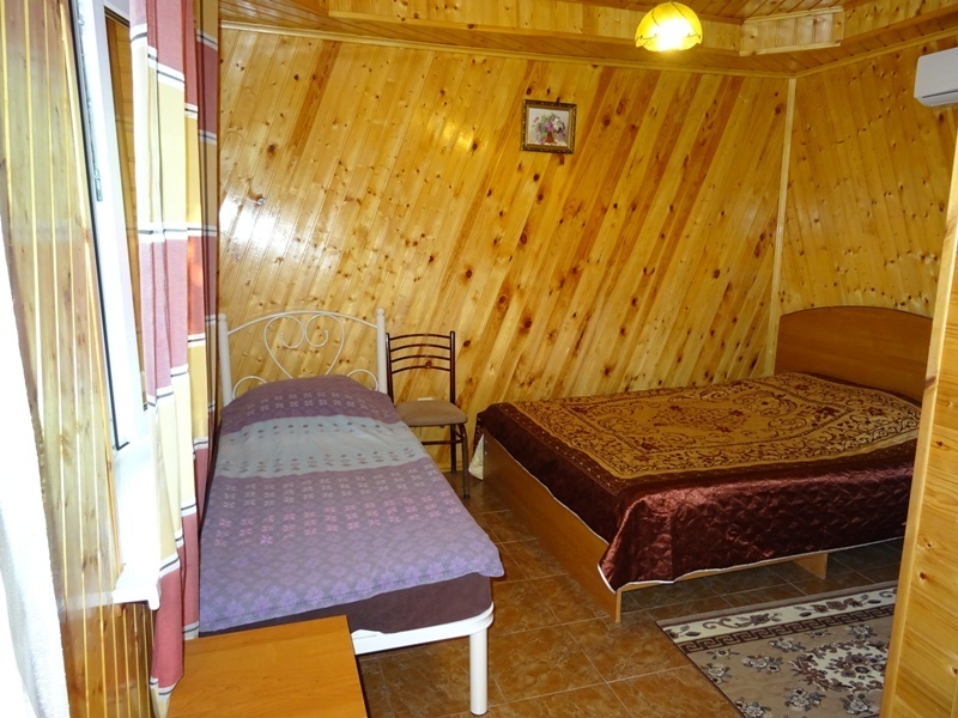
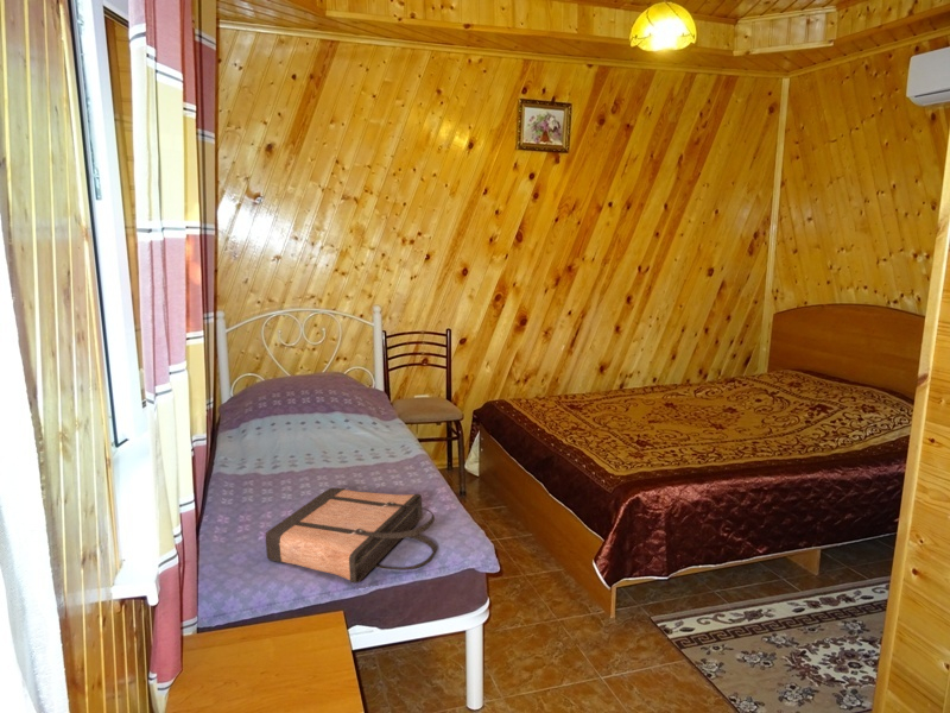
+ shopping bag (362, 526)
